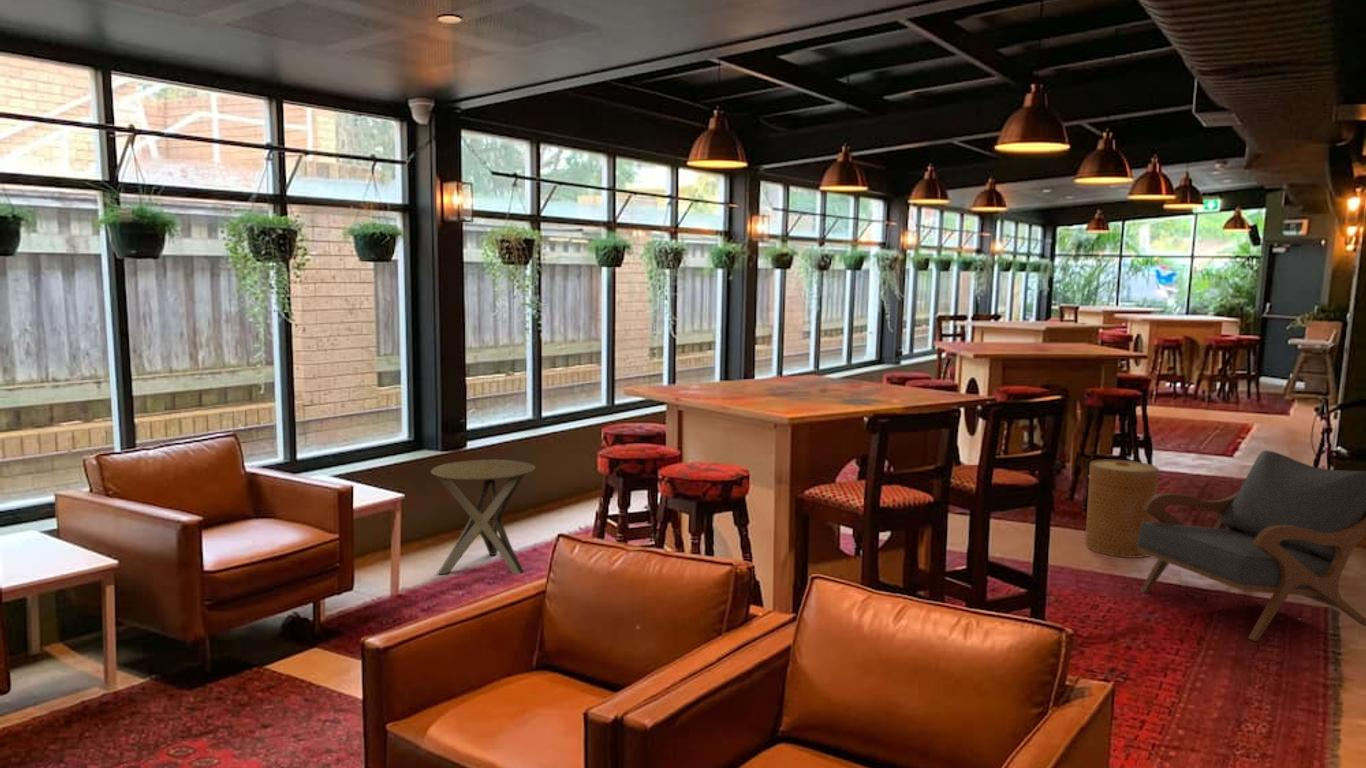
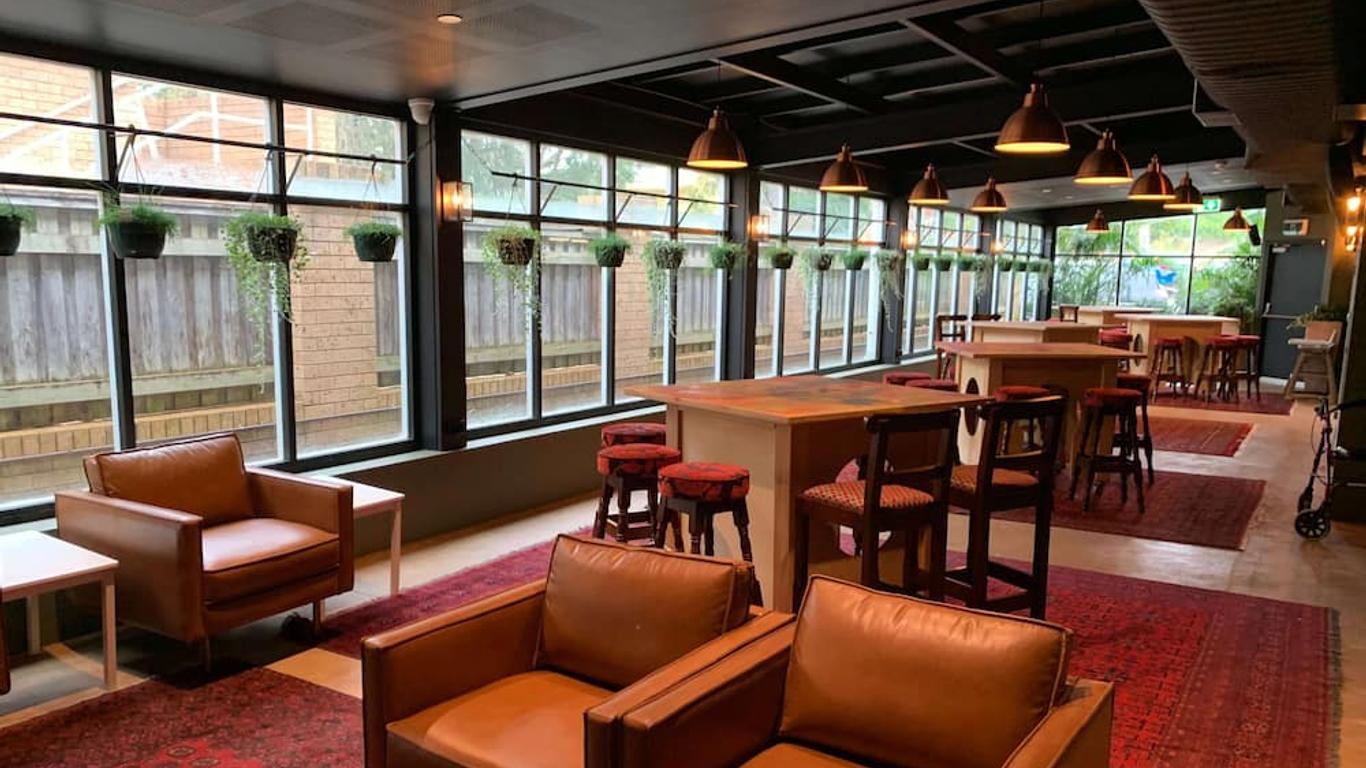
- basket (1121, 507)
- side table (484, 516)
- armchair (1260, 535)
